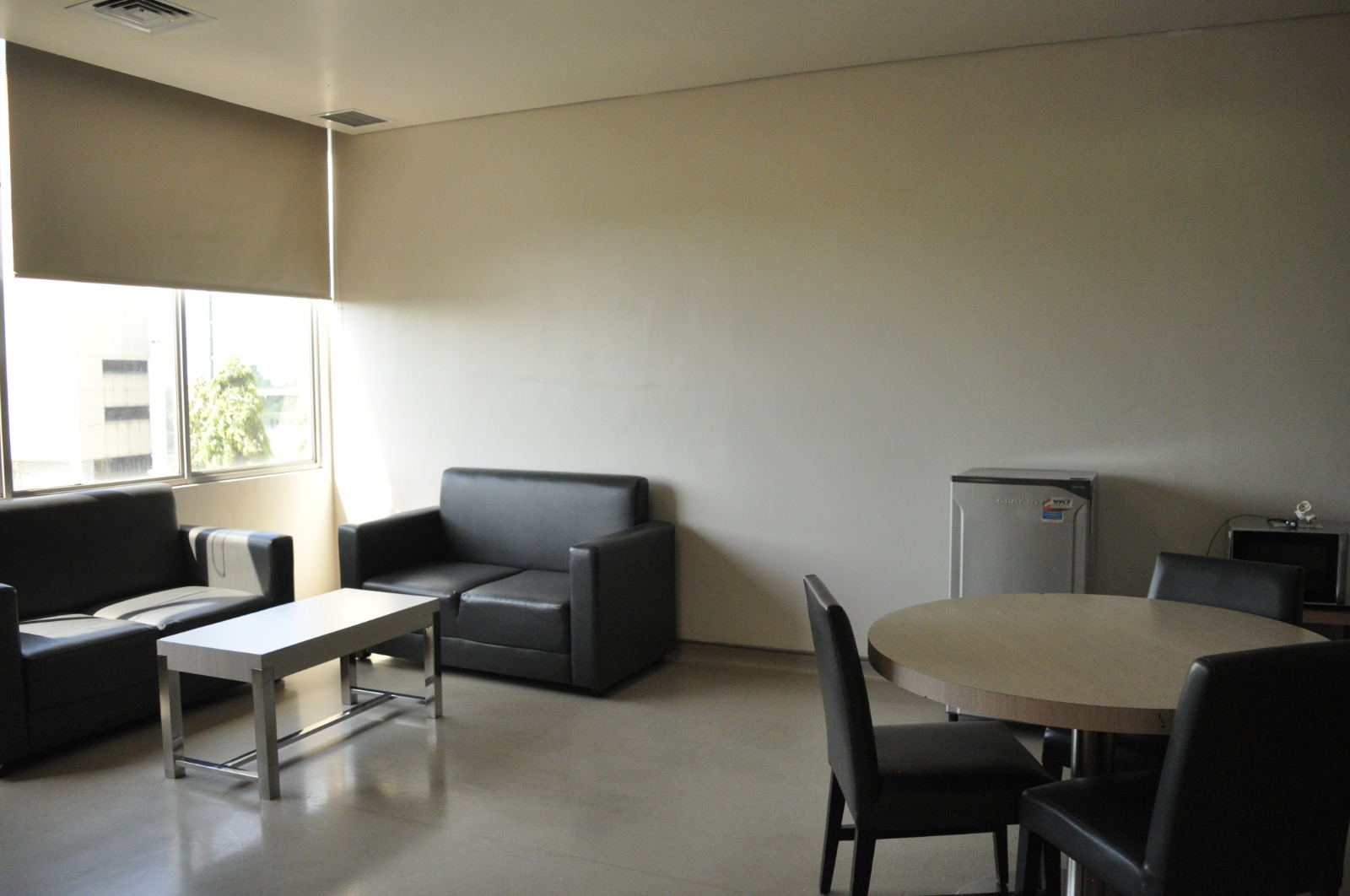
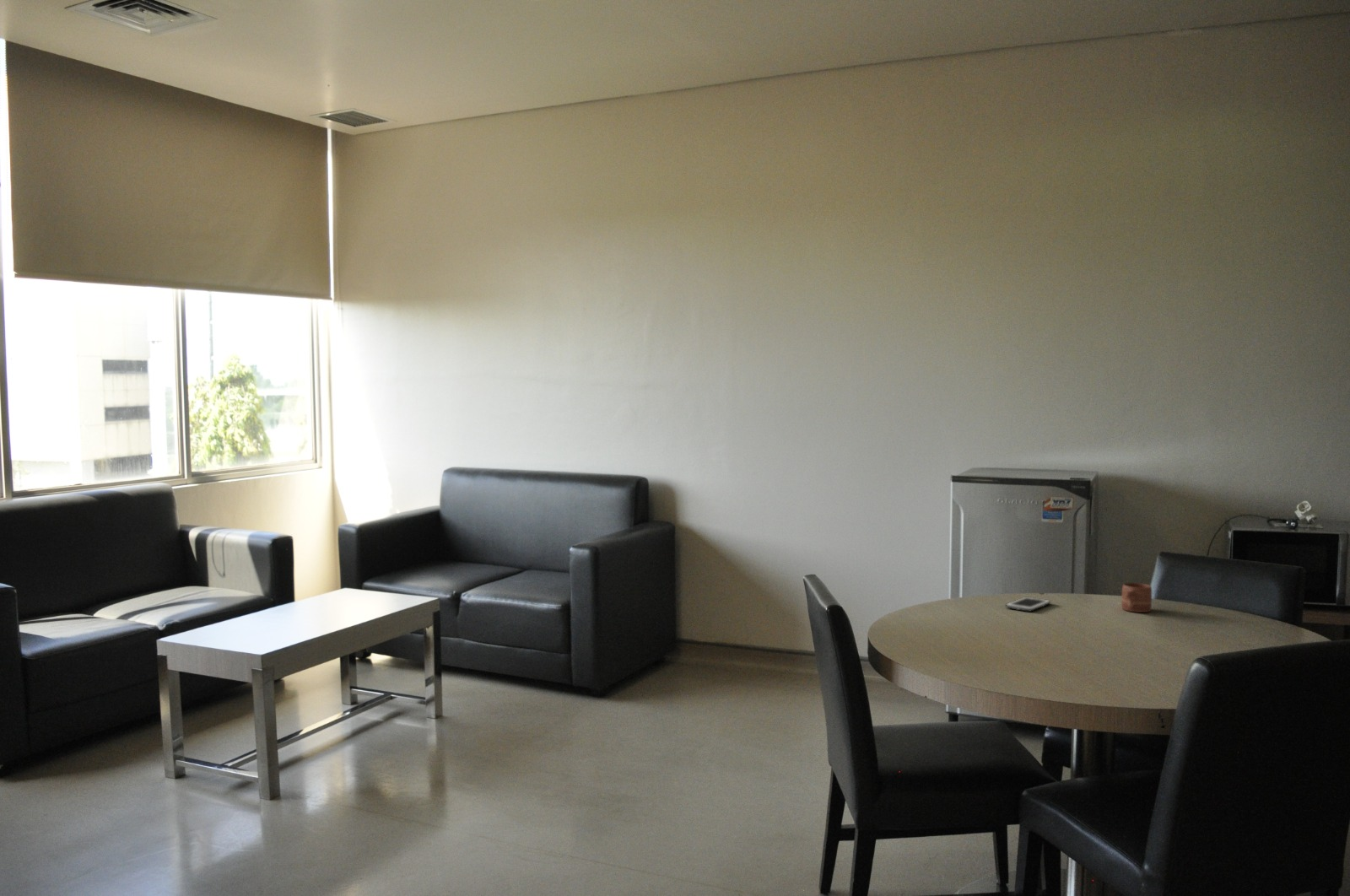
+ mug (1132, 598)
+ cell phone (1028, 604)
